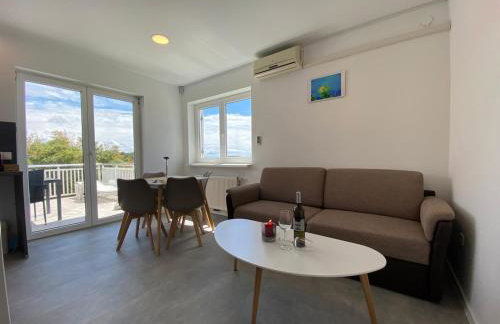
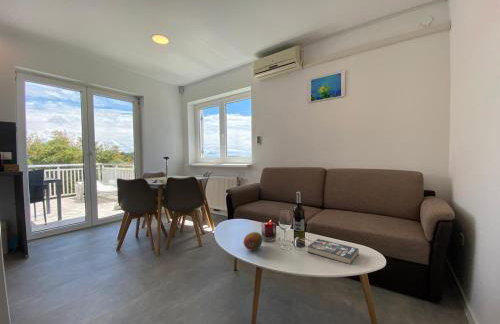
+ book (332, 250)
+ fruit (253, 240)
